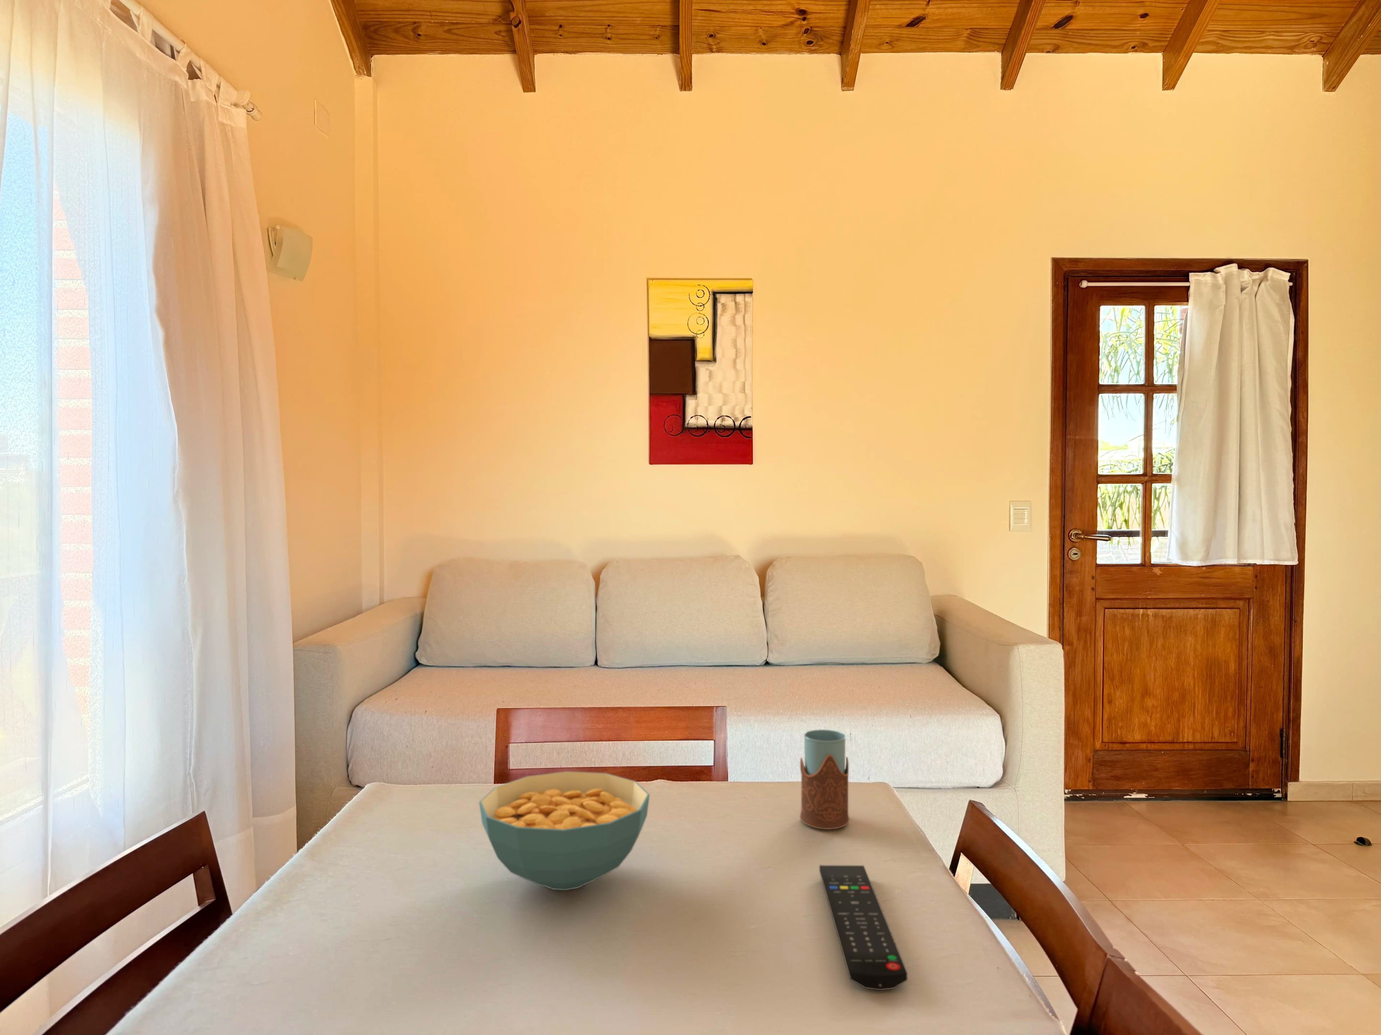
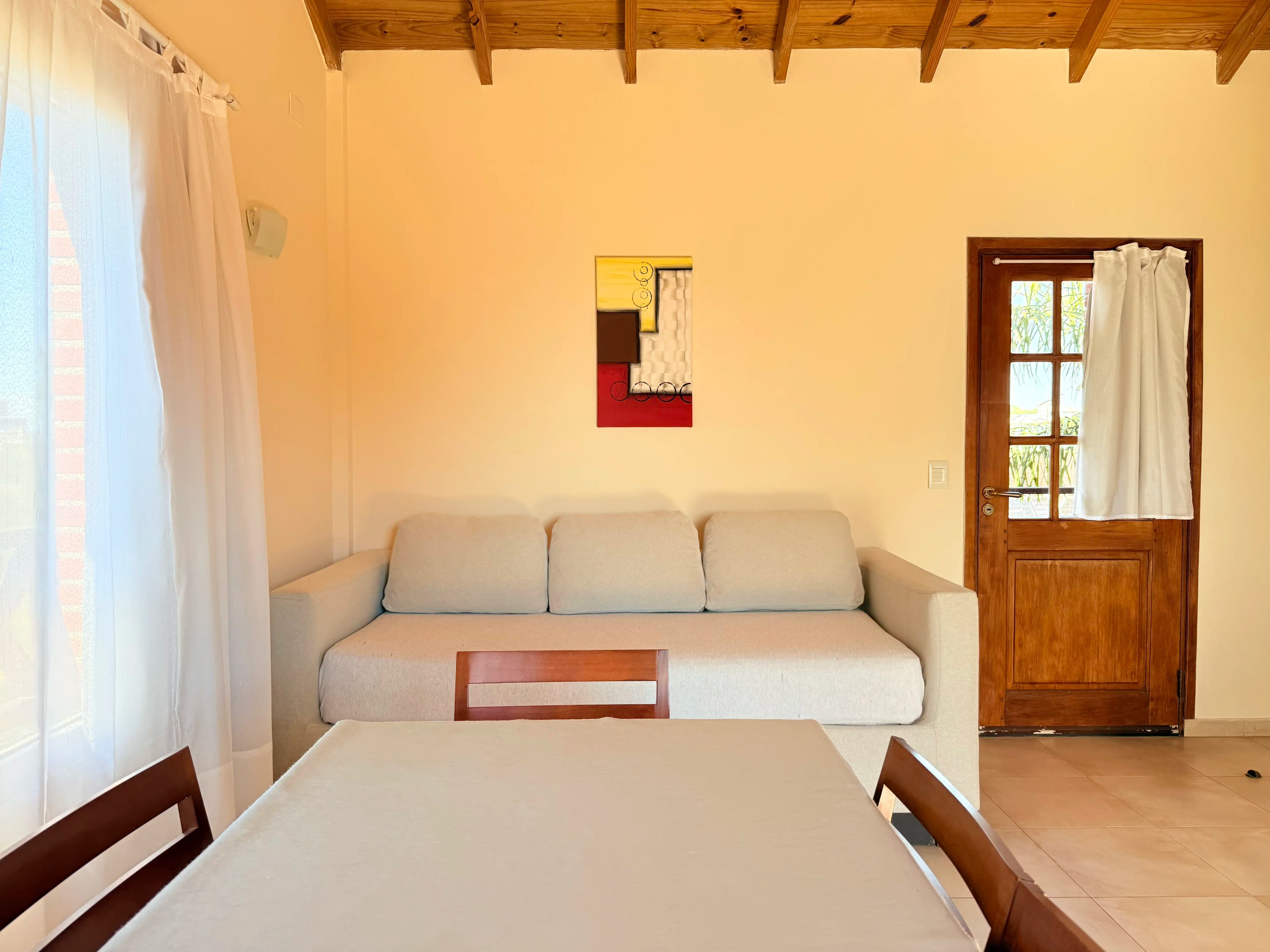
- cereal bowl (565, 838)
- drinking glass (822, 774)
- remote control (858, 920)
